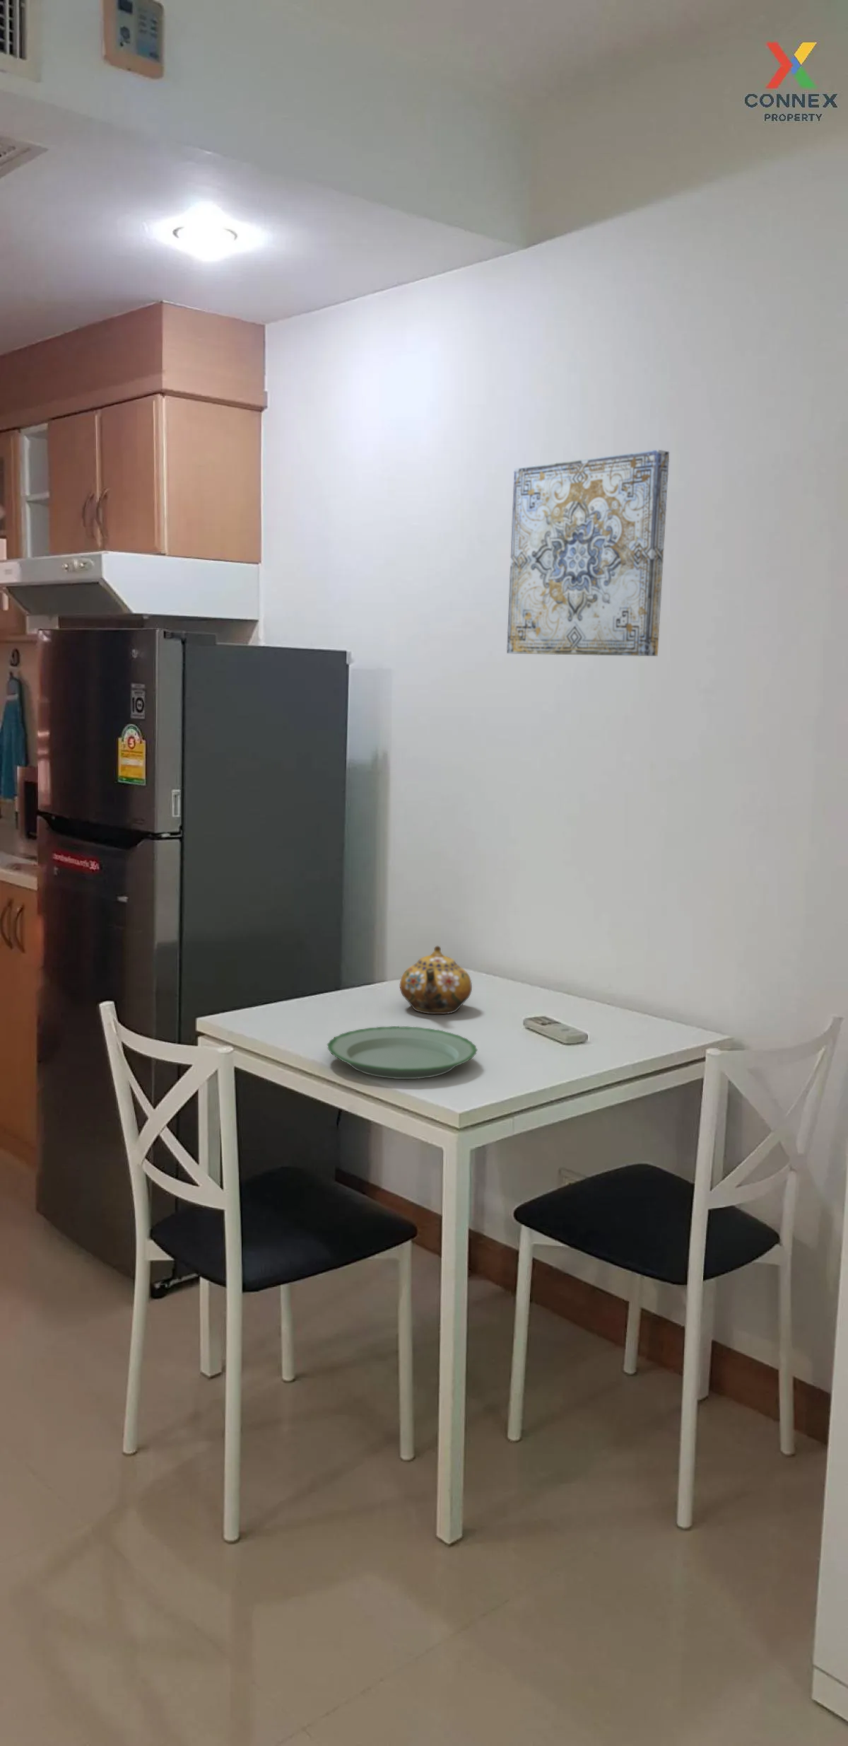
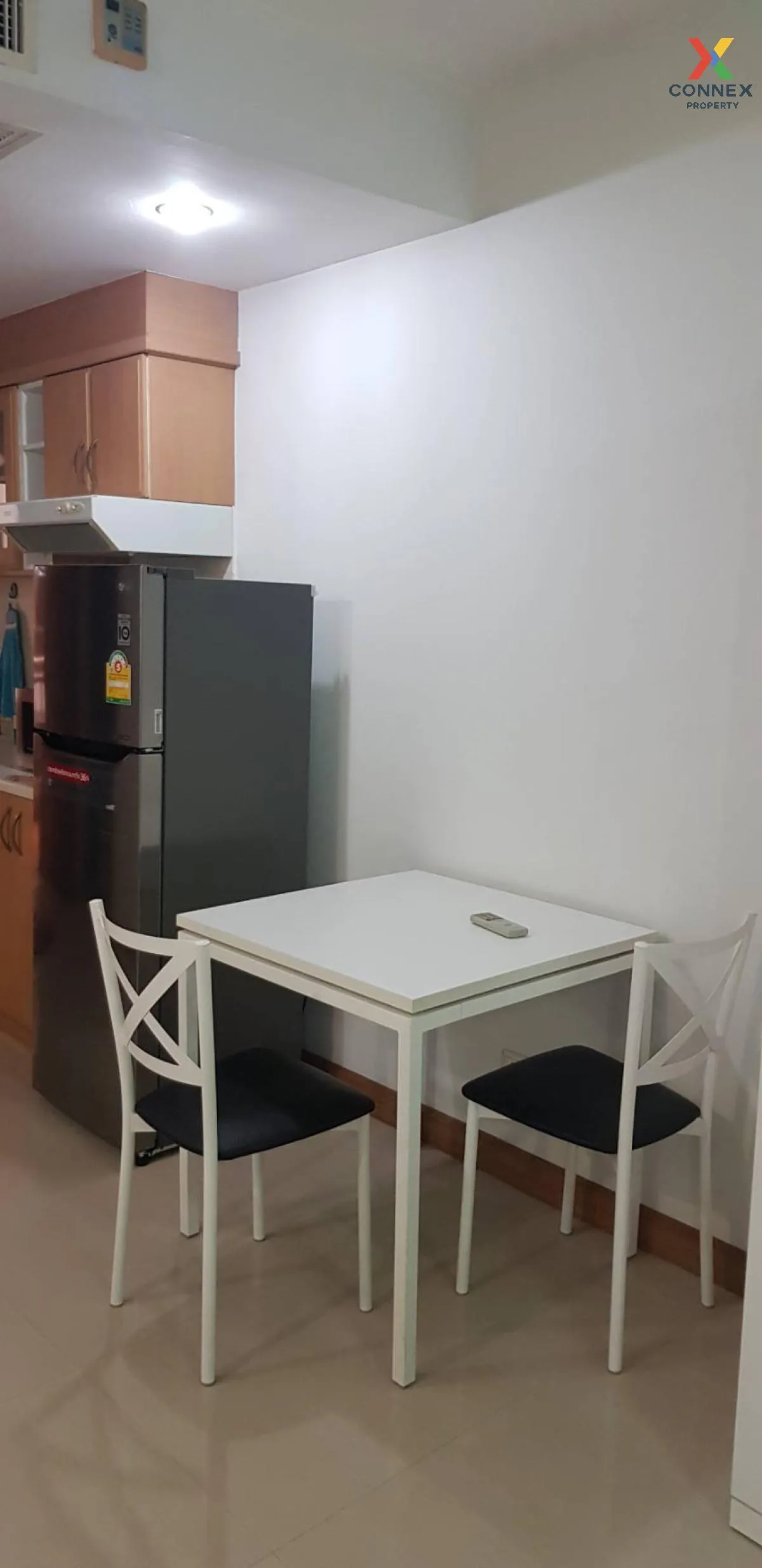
- wall art (583, 558)
- plate (402, 1055)
- teapot (436, 978)
